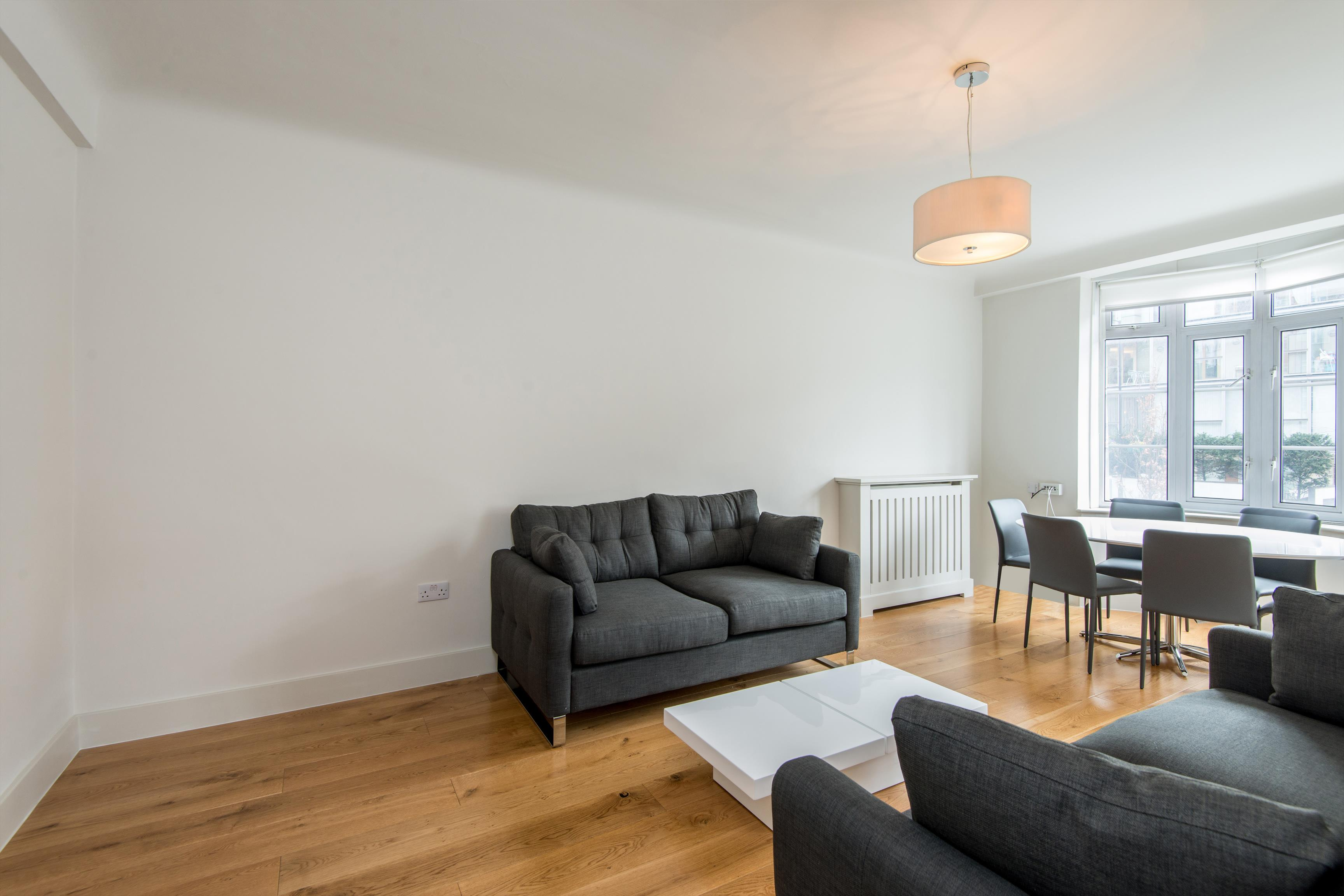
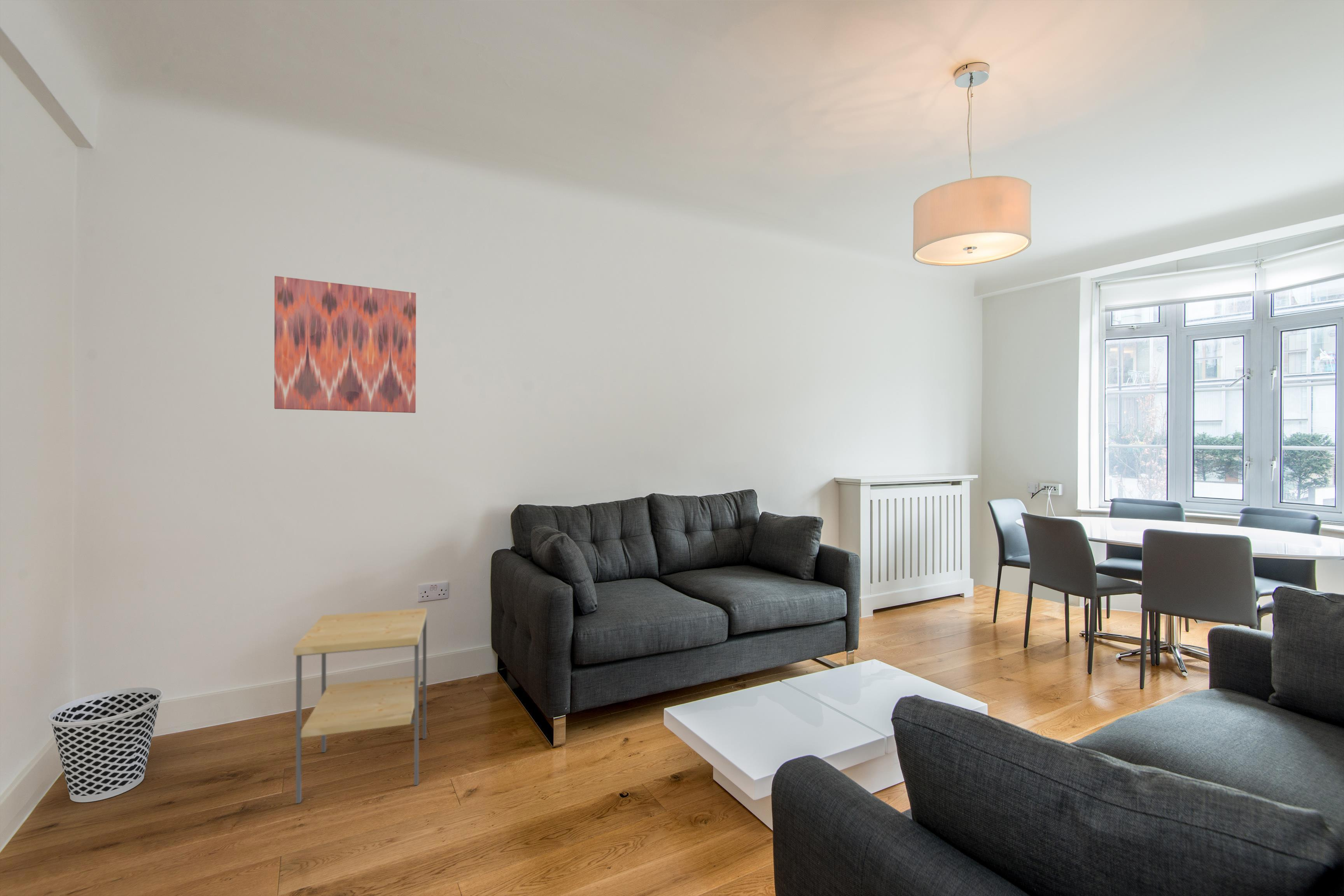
+ wastebasket (108, 745)
+ wall art (348, 348)
+ side table (367, 697)
